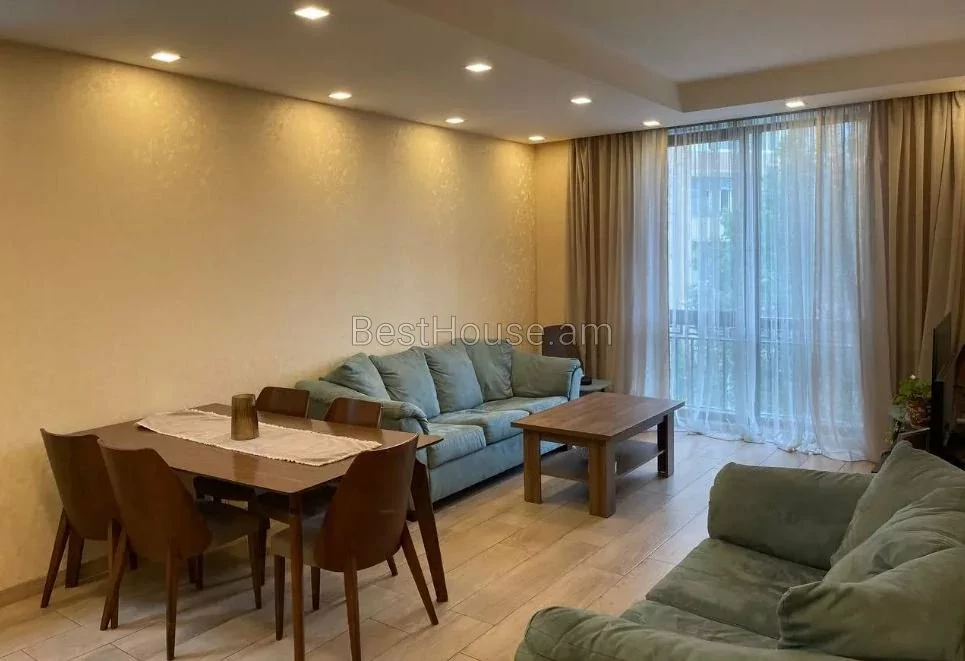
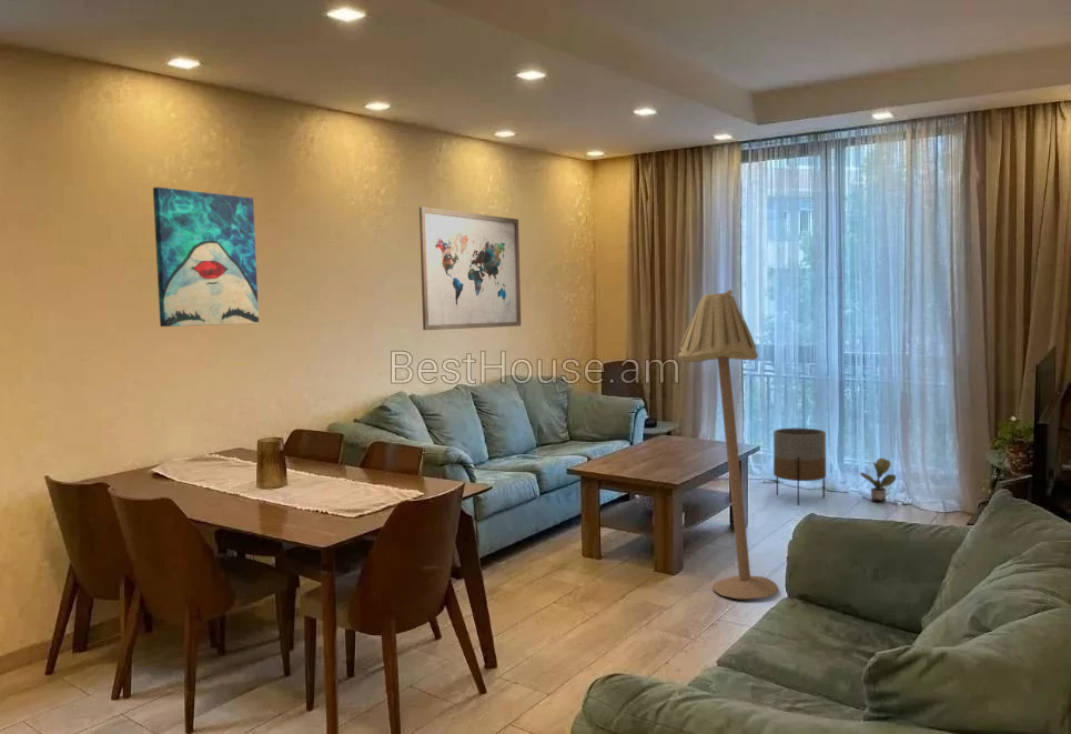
+ floor lamp (727, 440)
+ potted plant (877, 481)
+ wall art (209, 259)
+ wall art (474, 271)
+ planter (799, 465)
